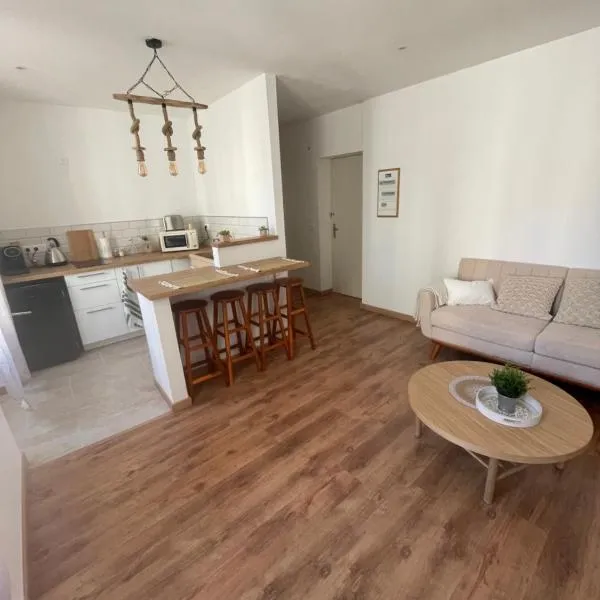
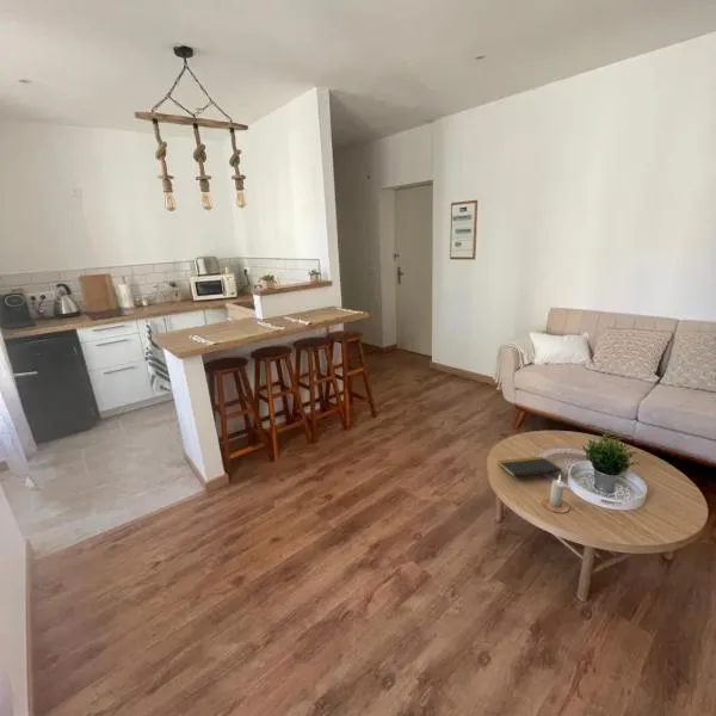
+ candle (557, 489)
+ notepad (527, 465)
